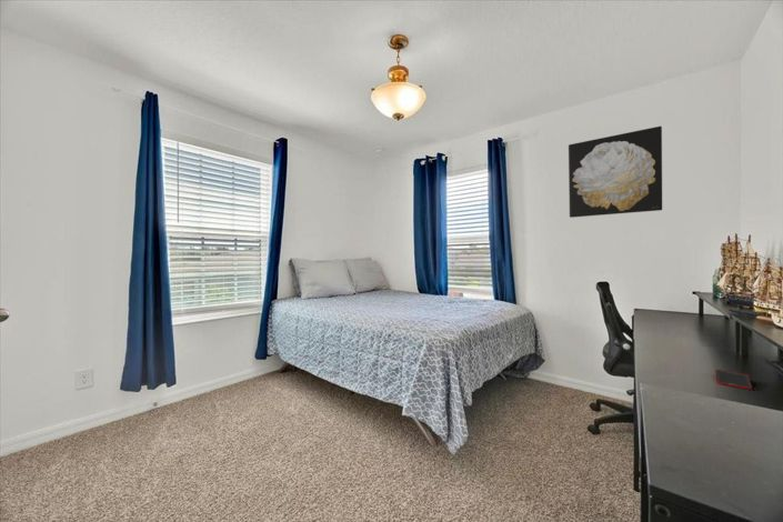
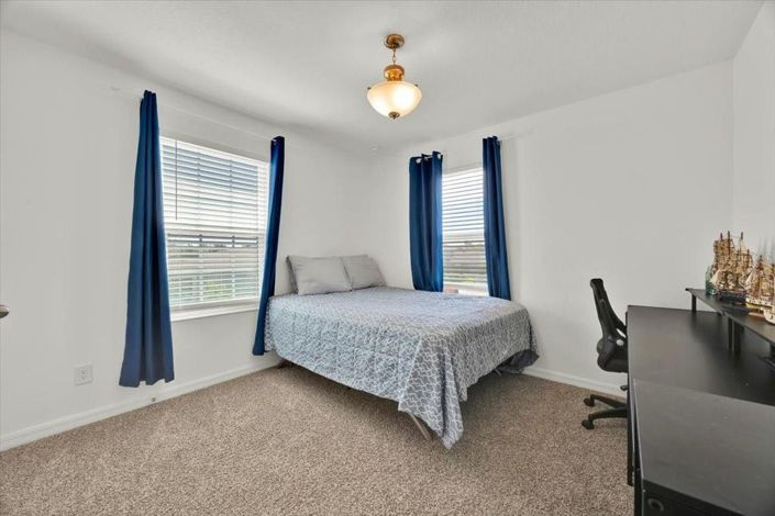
- wall art (612, 175)
- cell phone (732, 379)
